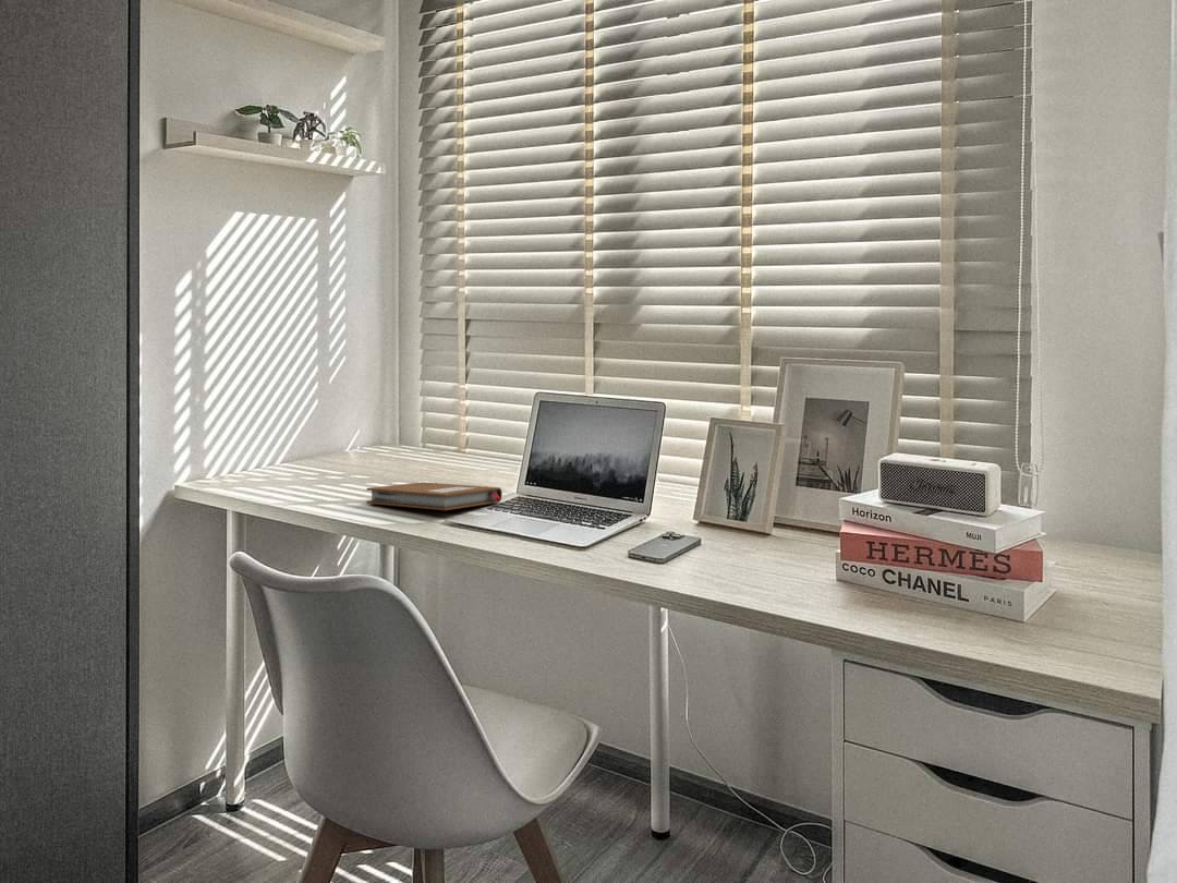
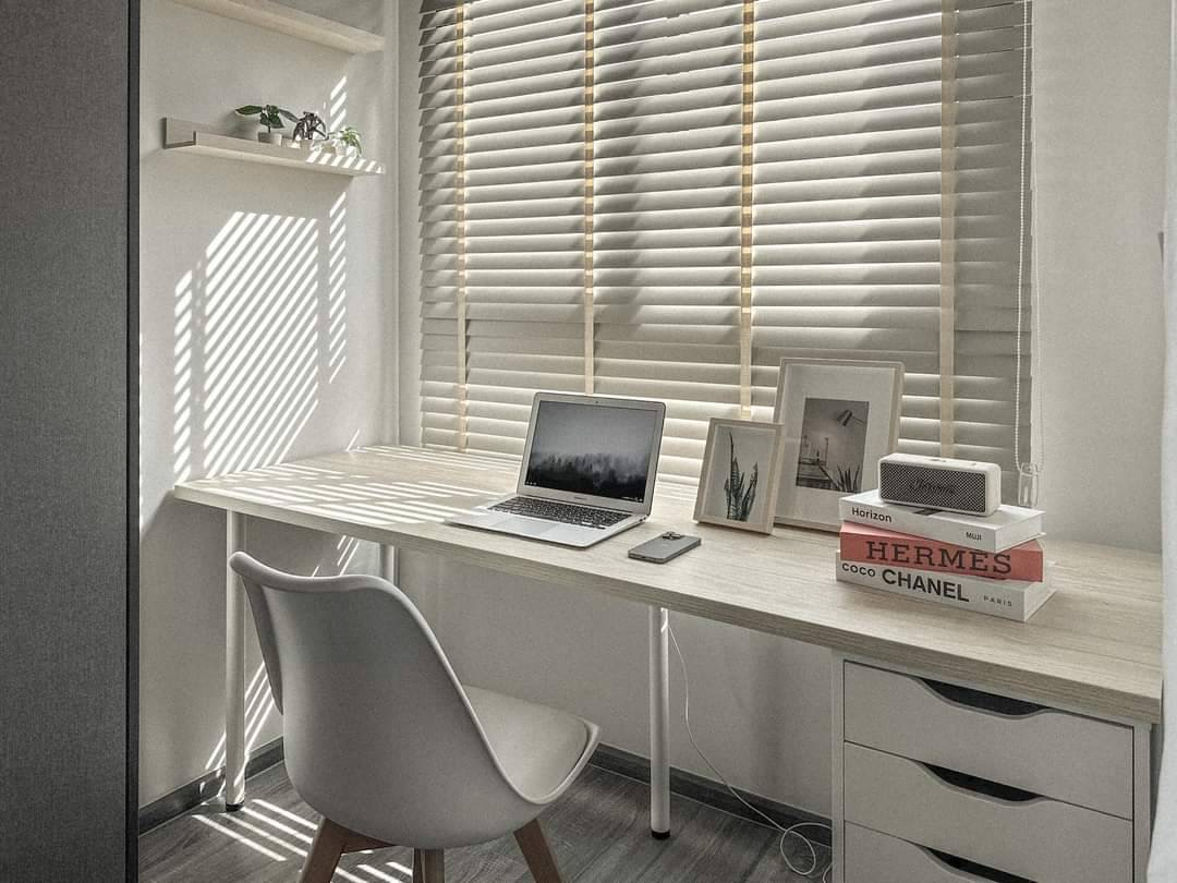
- notebook (437, 495)
